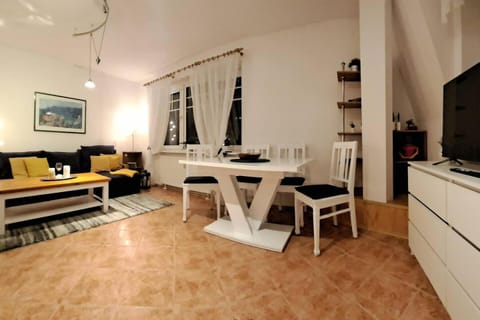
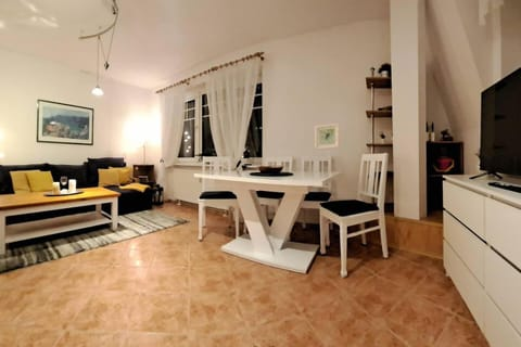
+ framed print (327, 137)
